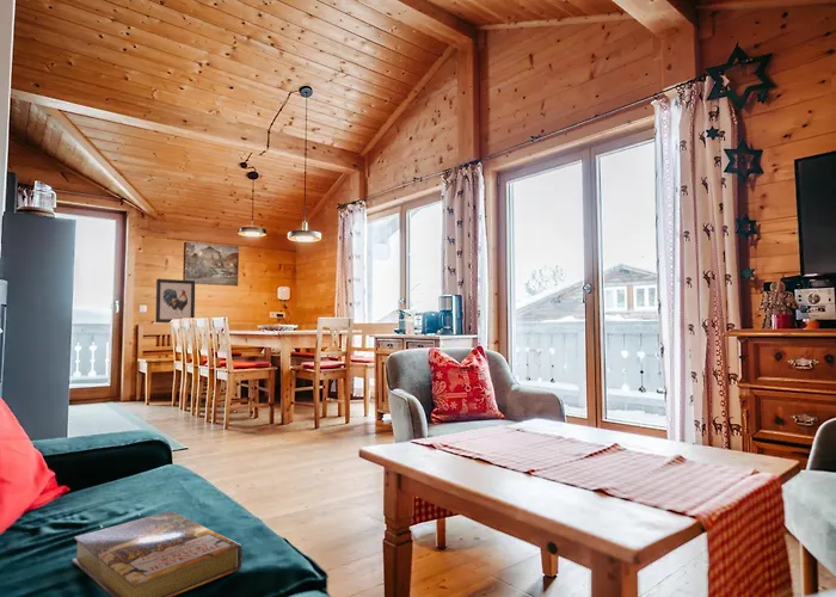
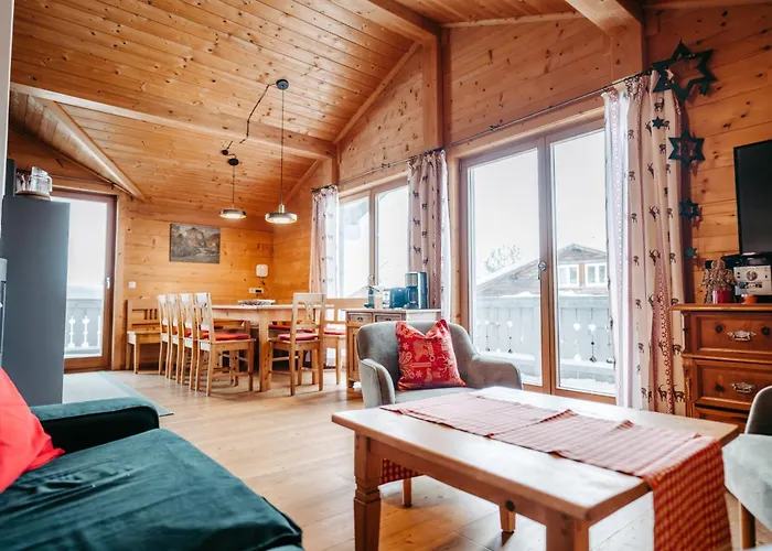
- book (155, 552)
- wall art (176, 301)
